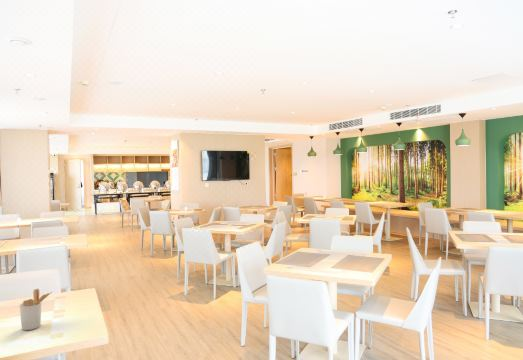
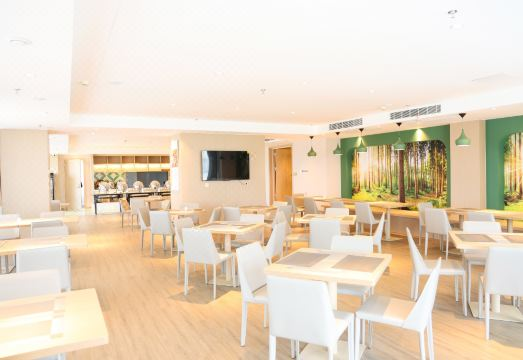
- utensil holder (36, 309)
